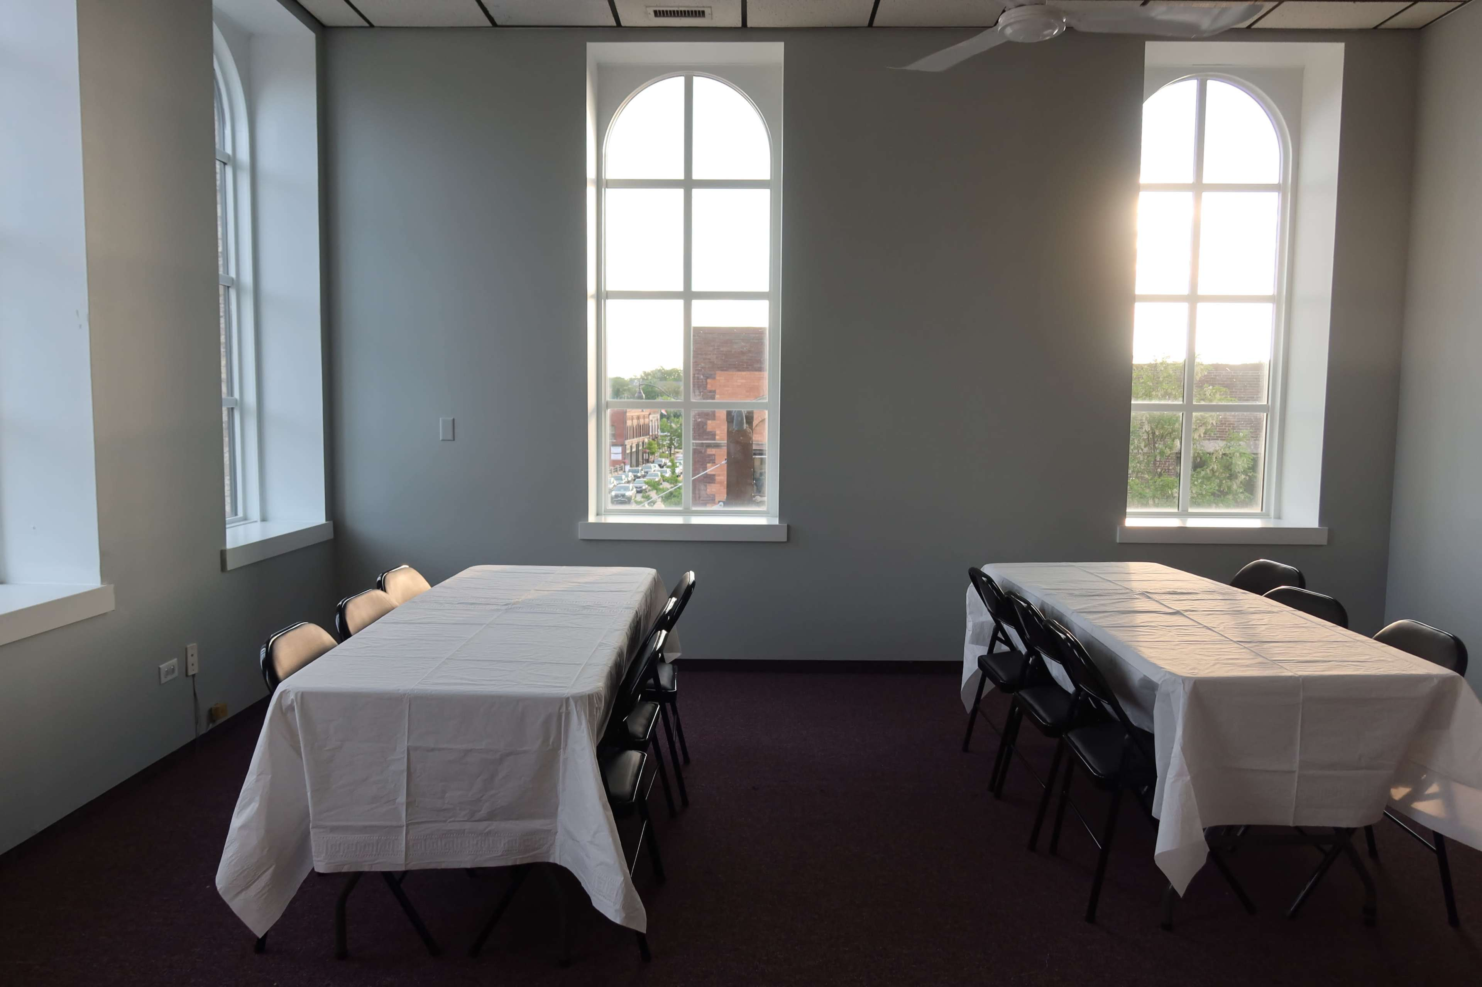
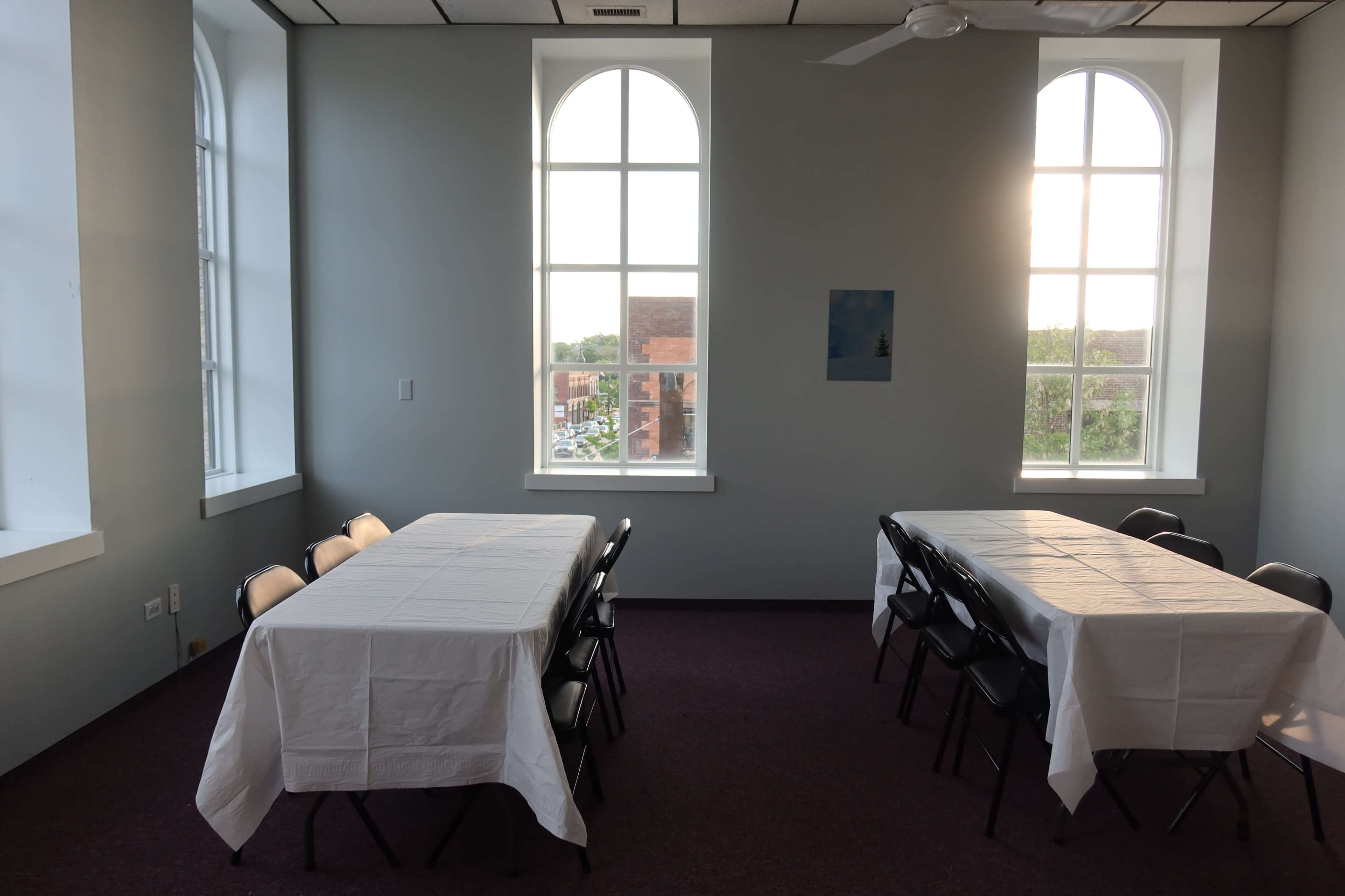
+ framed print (860, 336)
